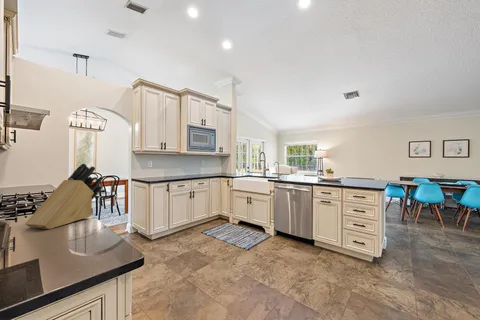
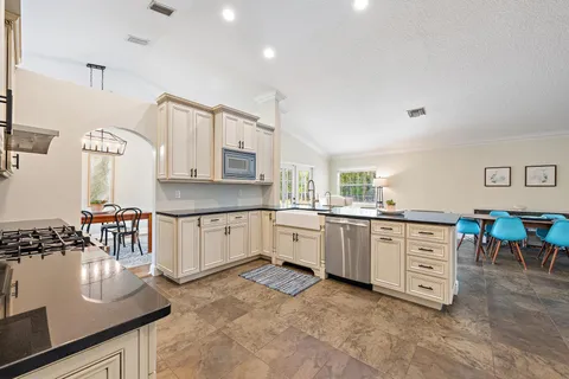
- knife block (70, 191)
